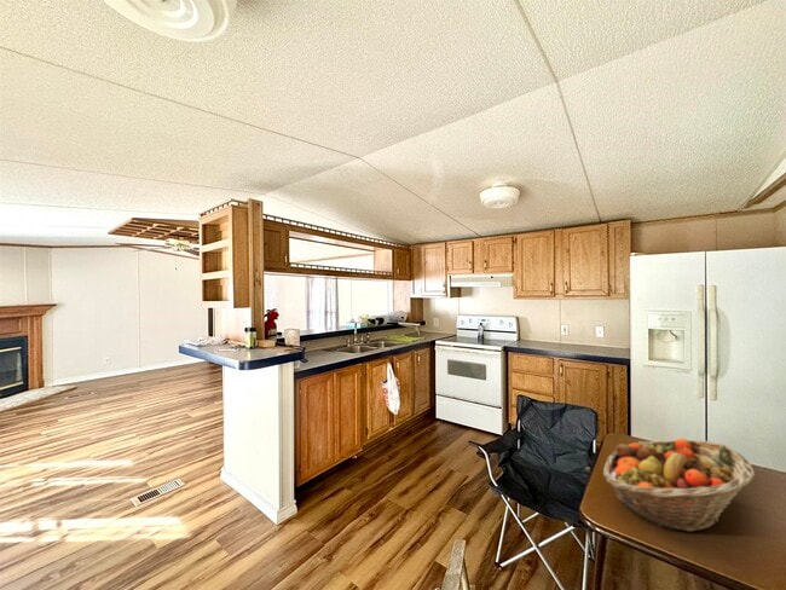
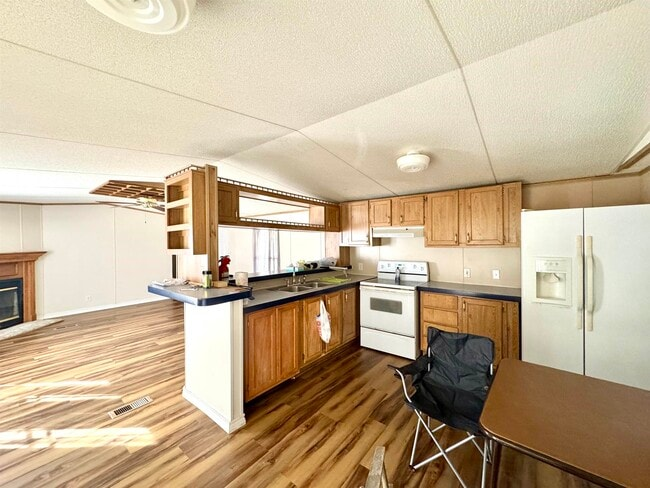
- fruit basket (670, 474)
